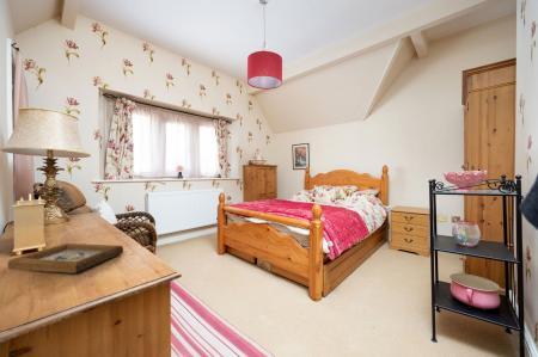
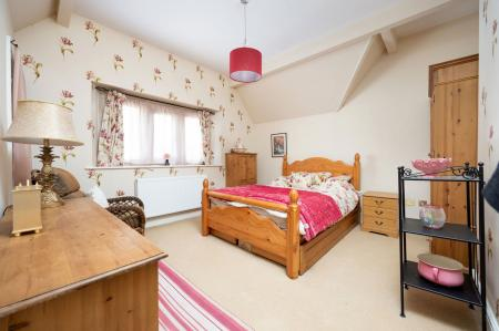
- picture frame (71, 256)
